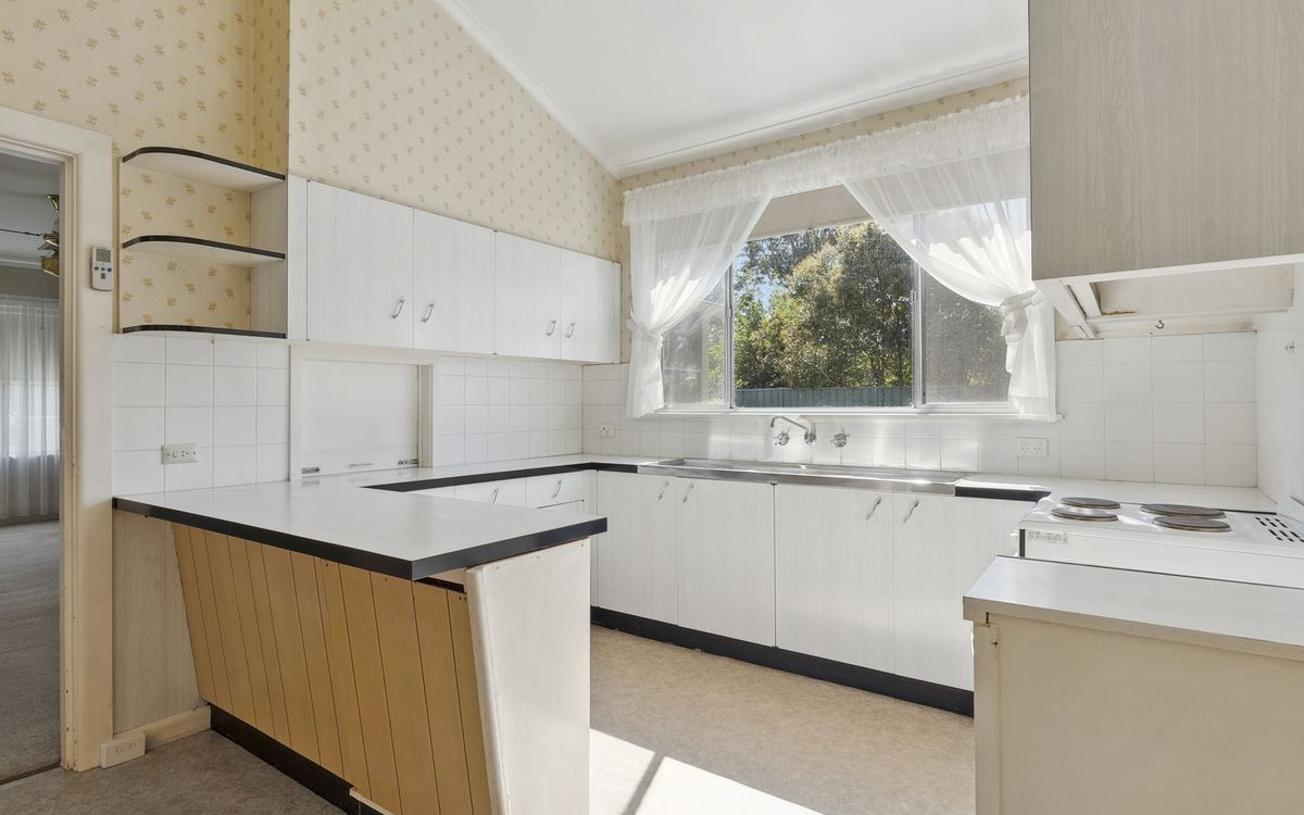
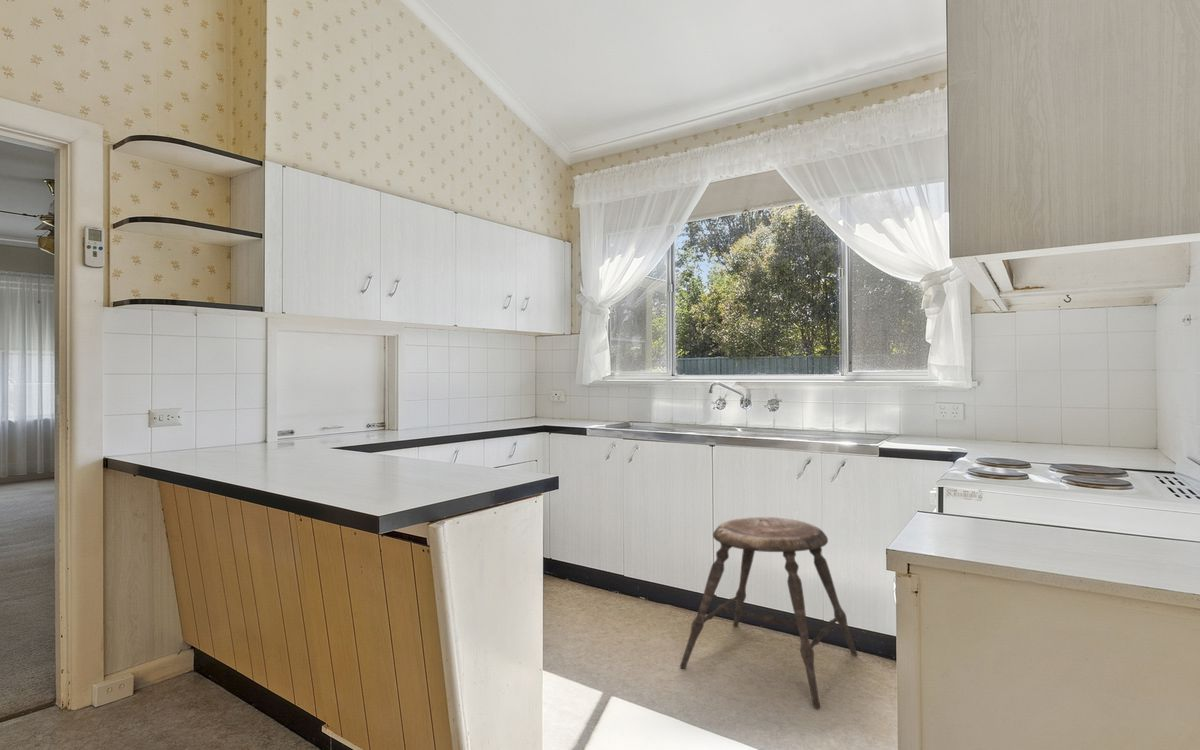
+ stool (788, 587)
